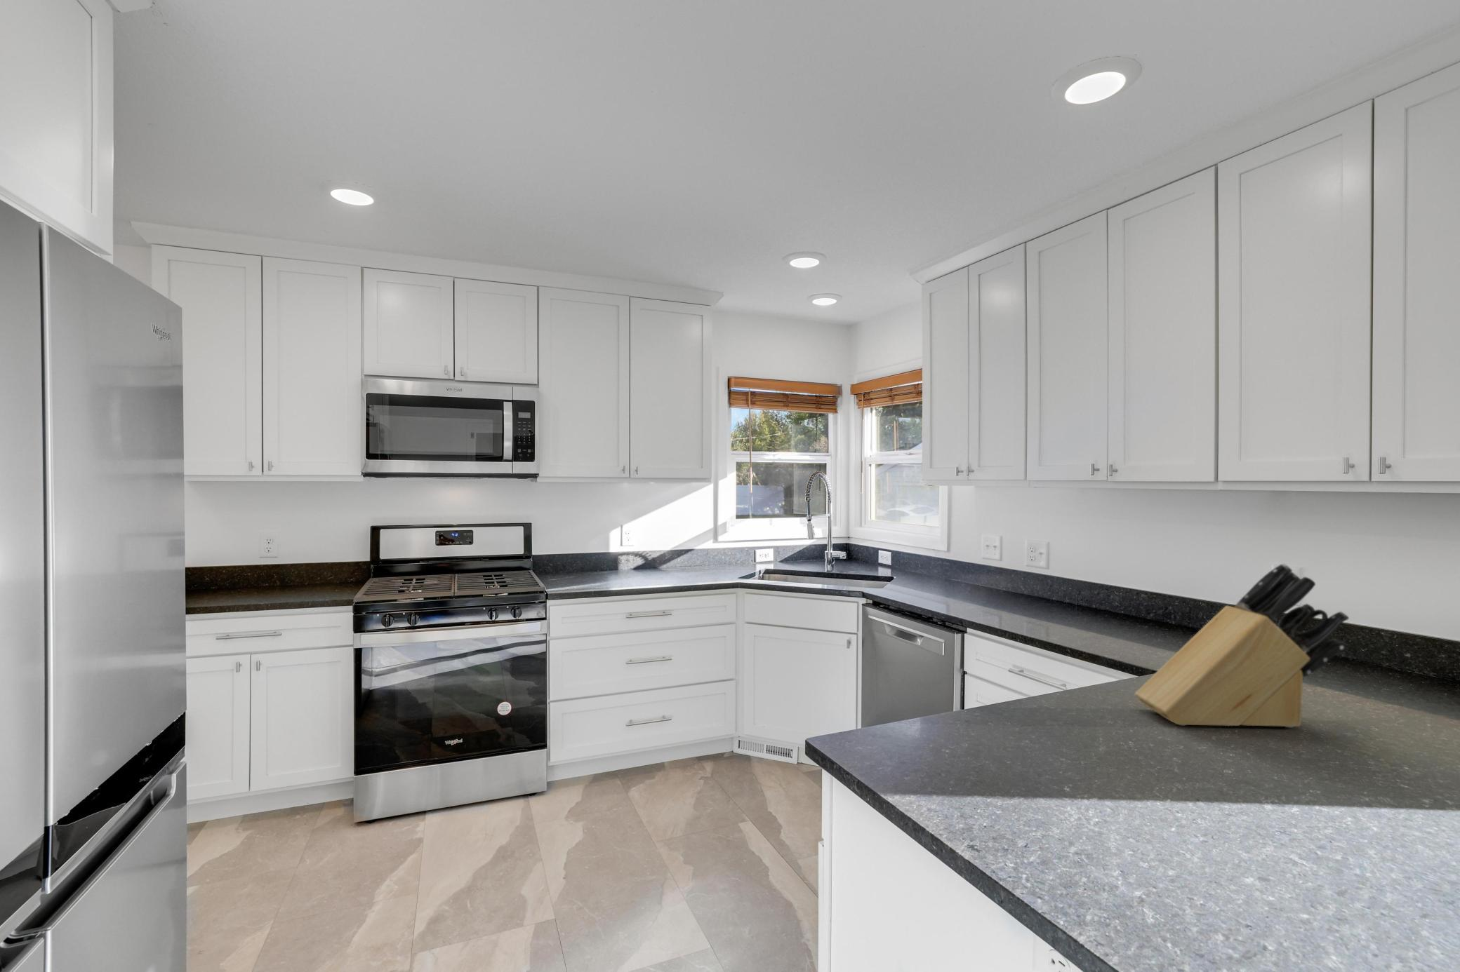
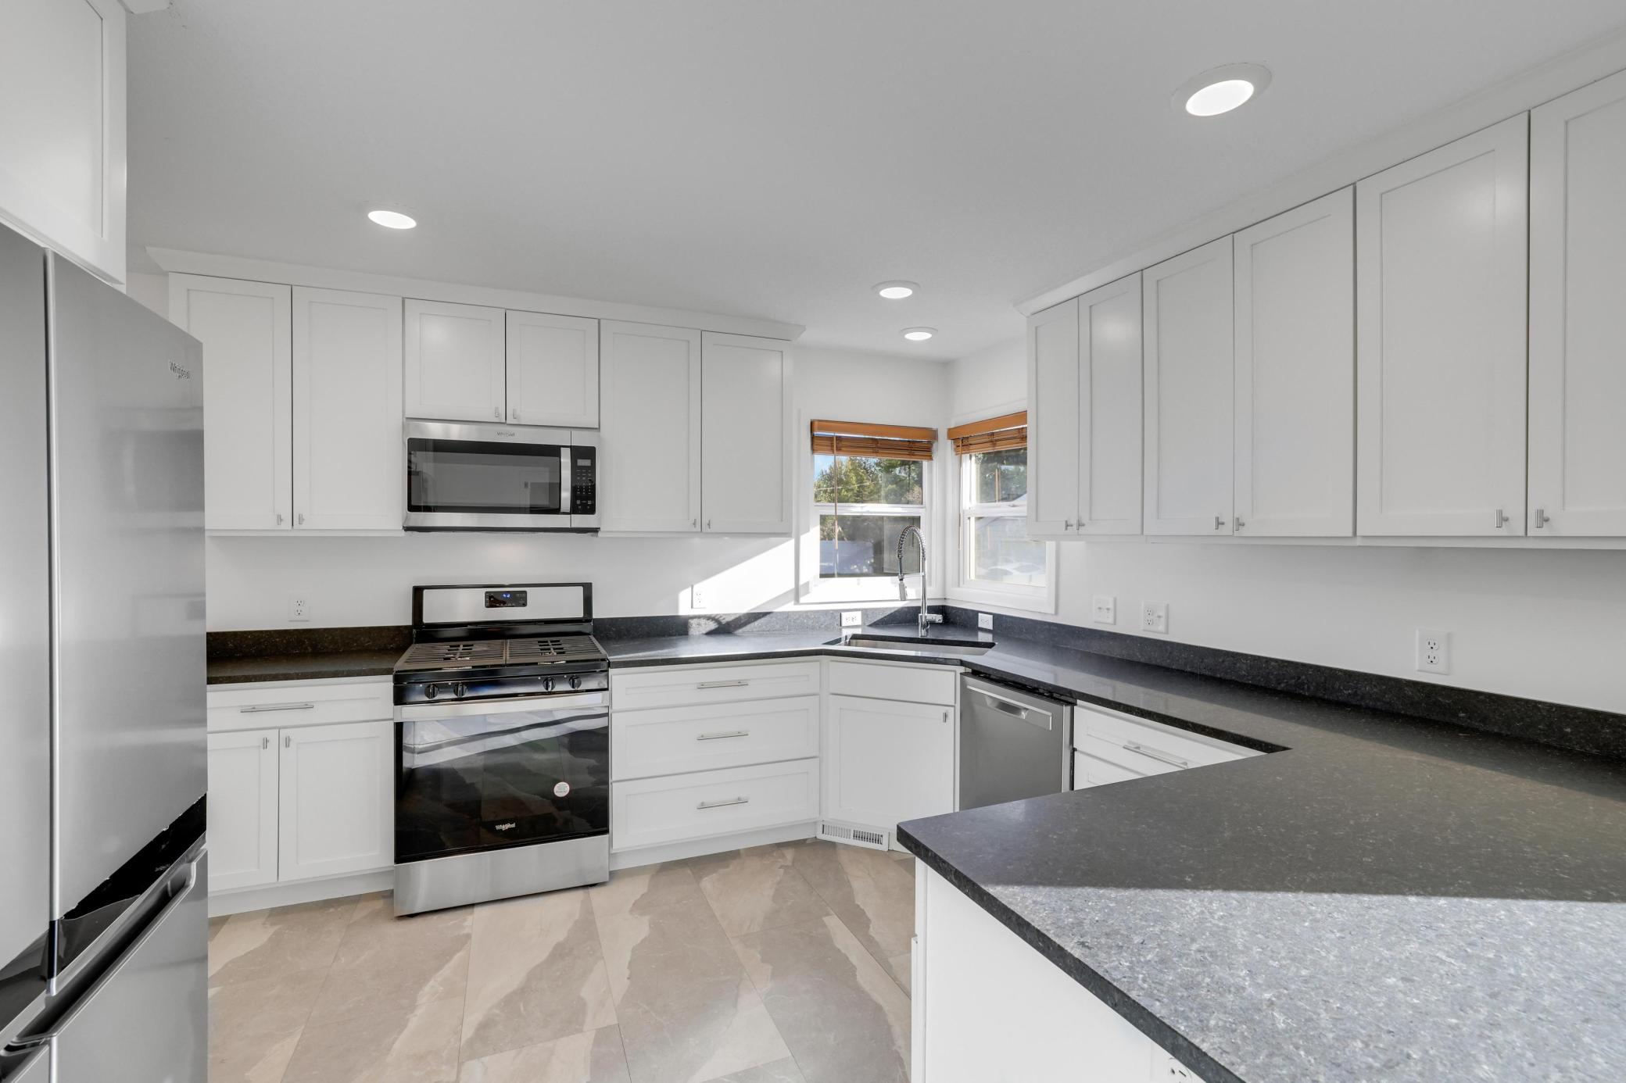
- knife block (1239, 642)
